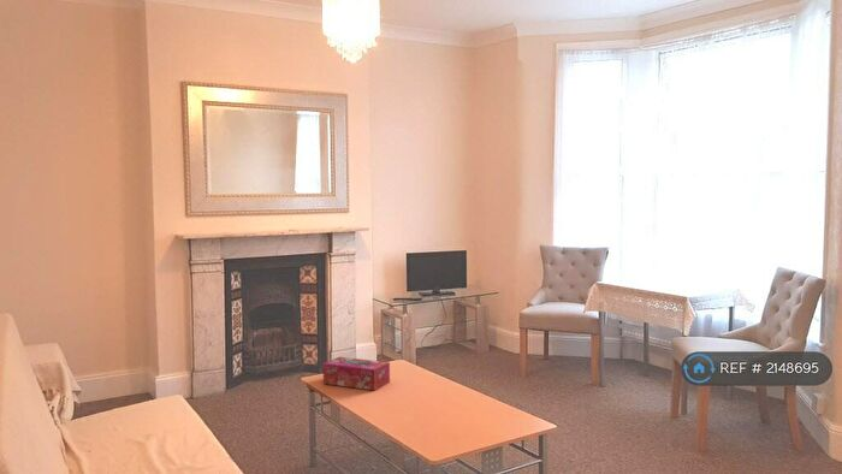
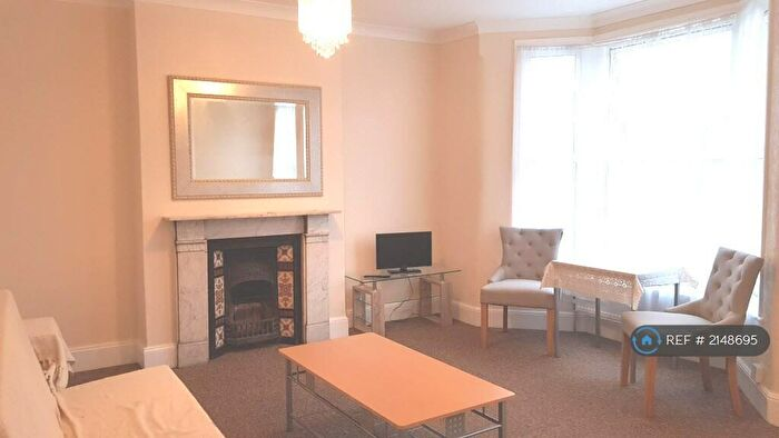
- tissue box (356, 372)
